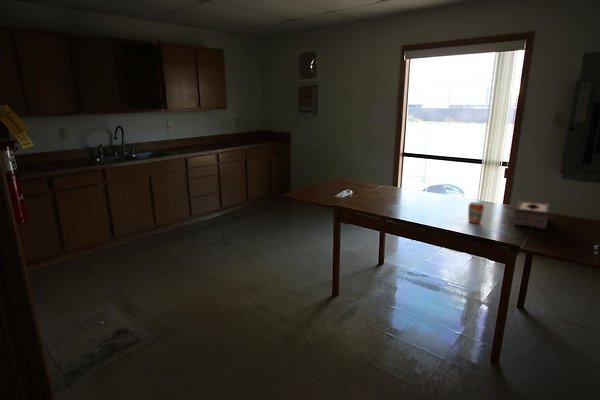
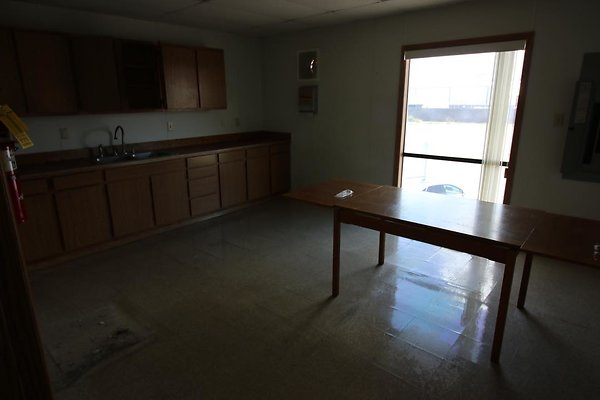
- beverage can (475, 212)
- tissue box (531, 213)
